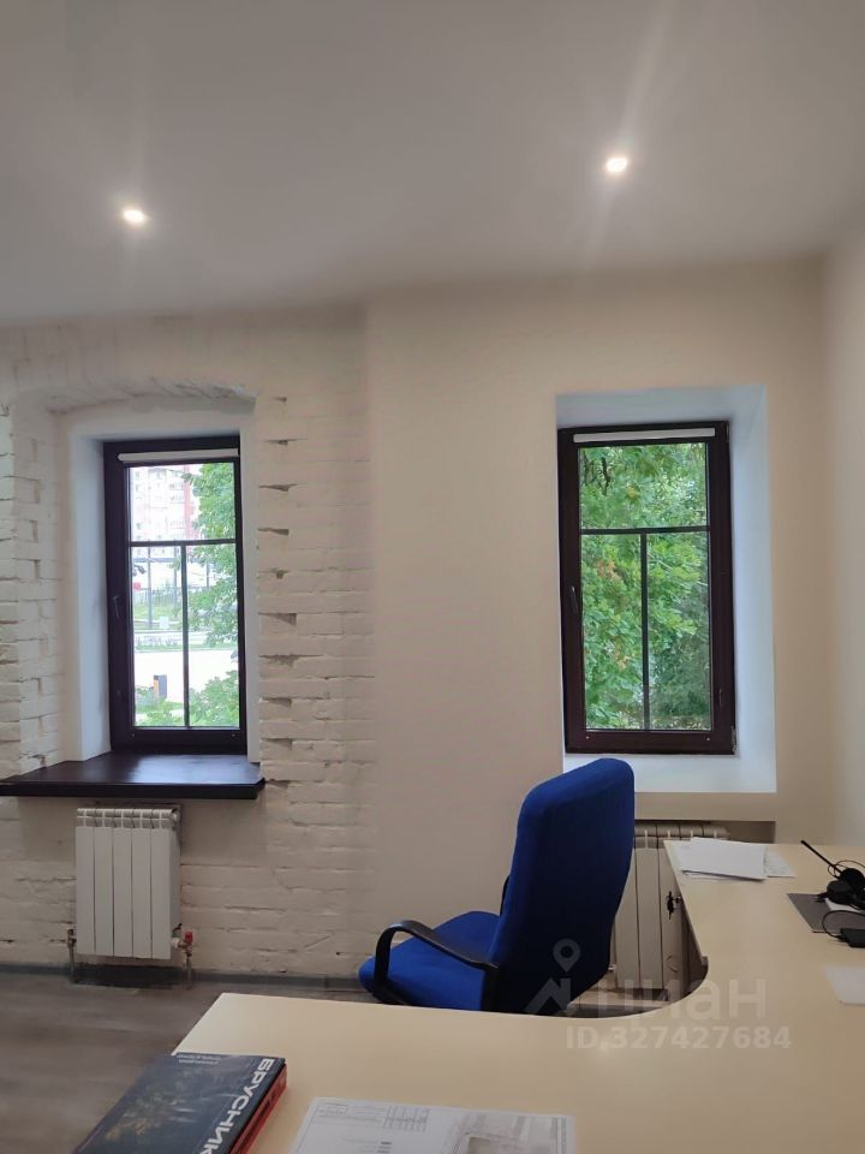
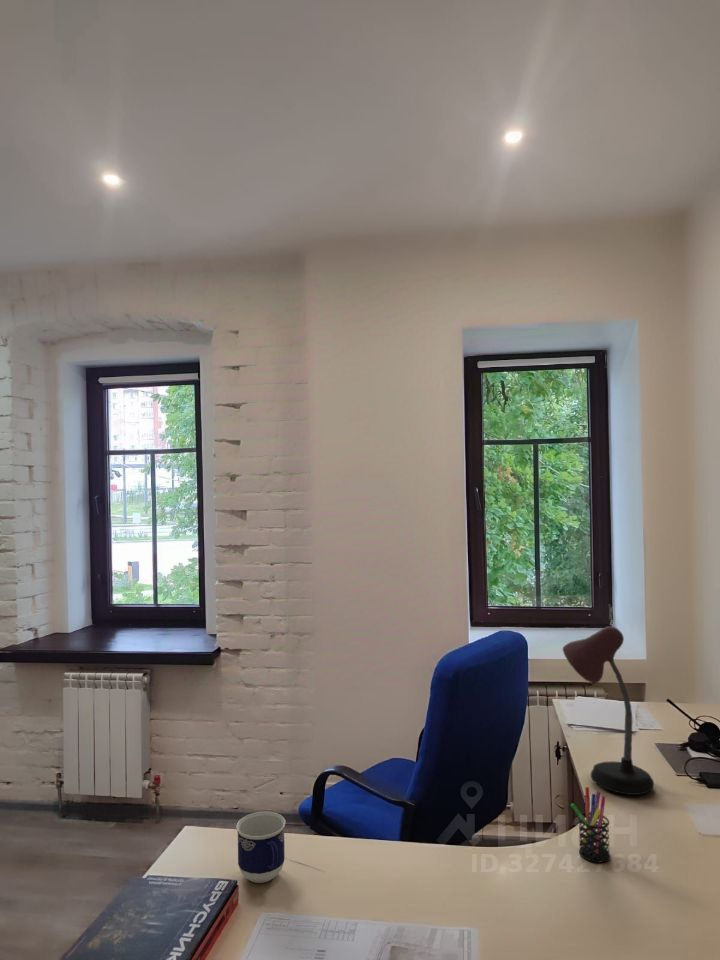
+ pen holder (589, 823)
+ cup (264, 852)
+ desk lamp (624, 703)
